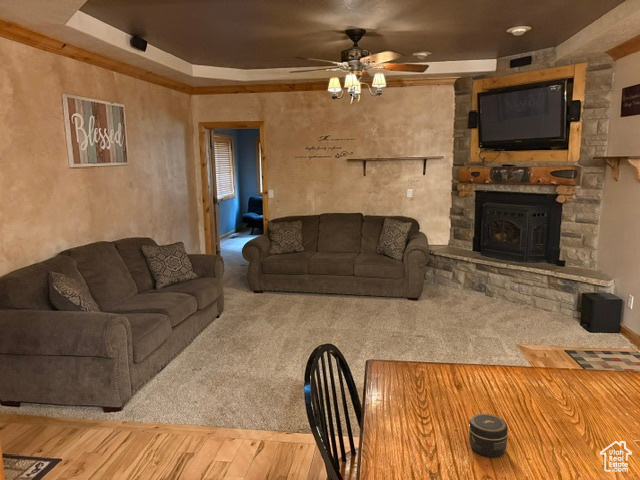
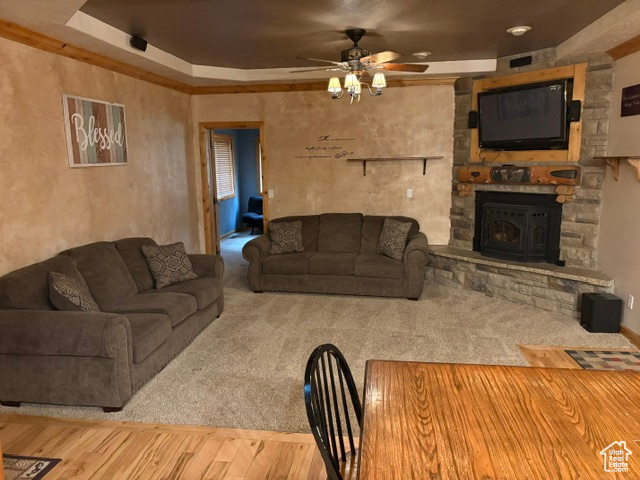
- jar (487, 435)
